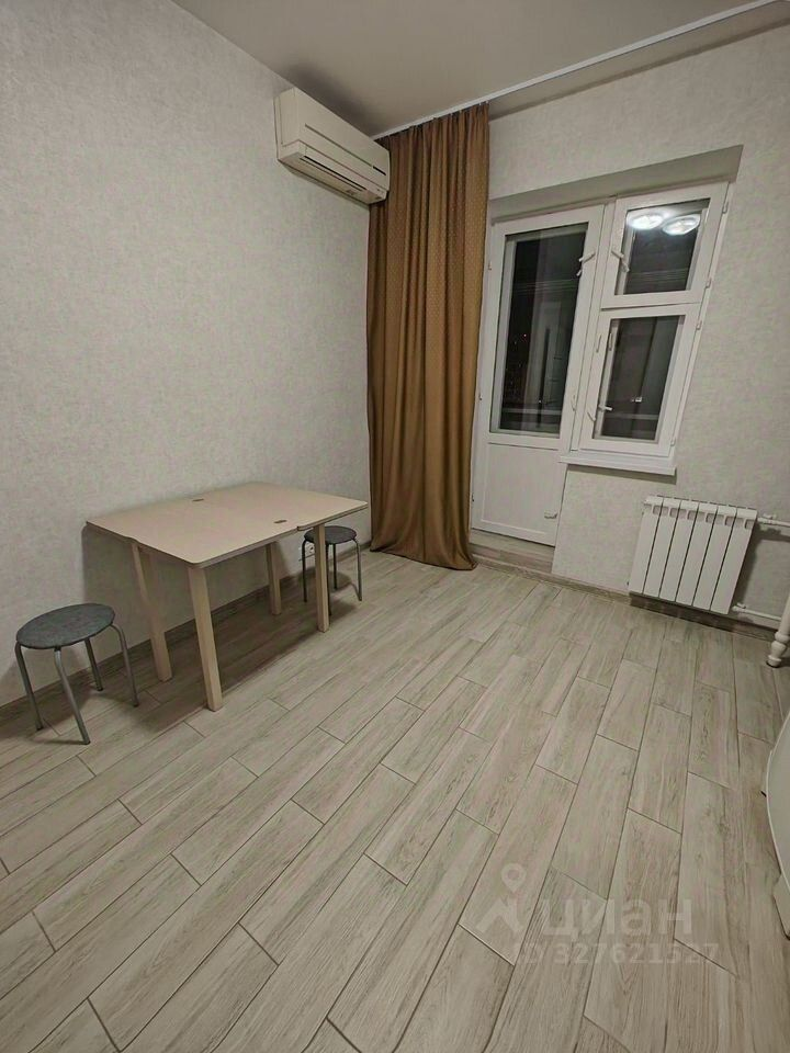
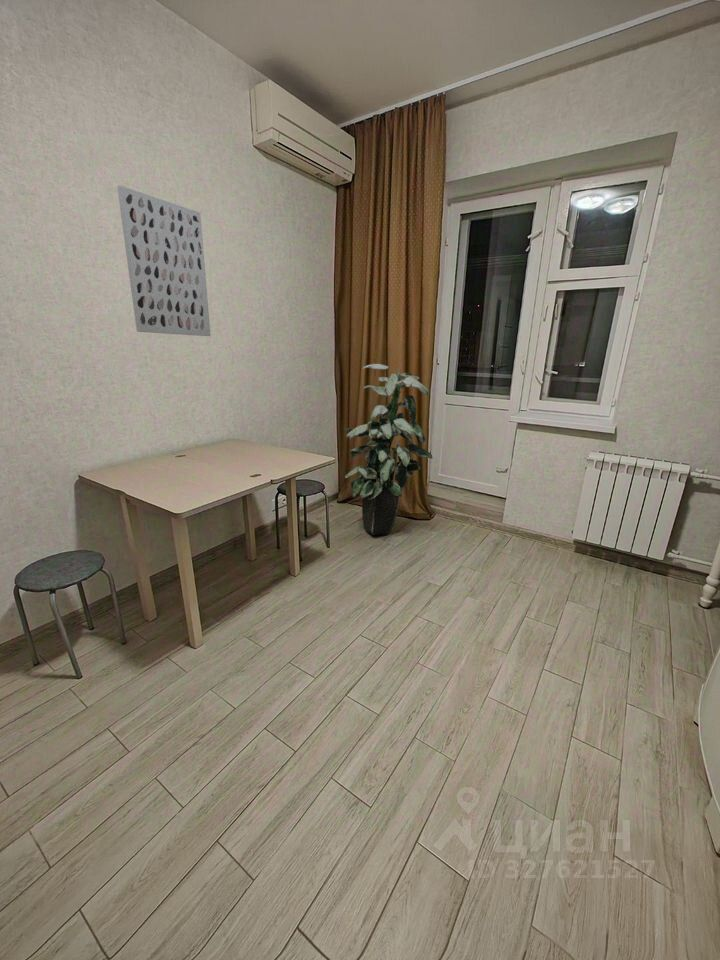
+ indoor plant (383, 451)
+ wall art (169, 270)
